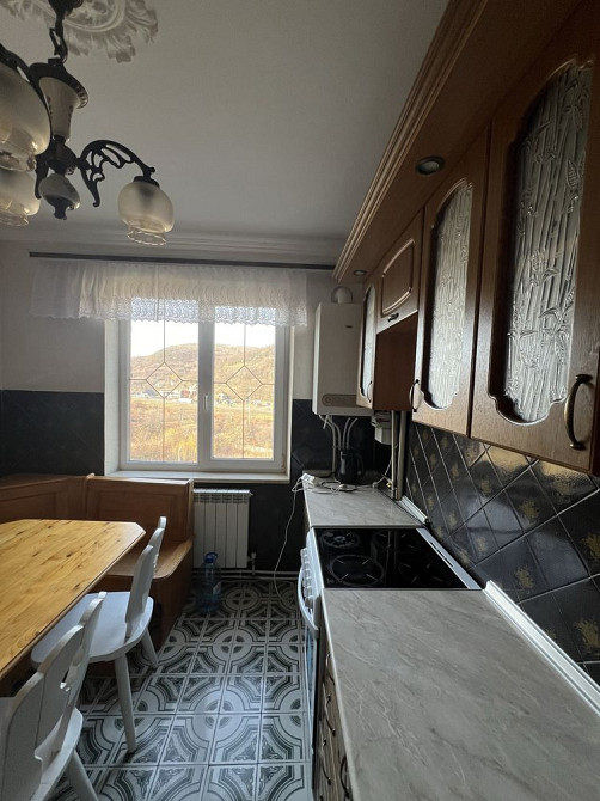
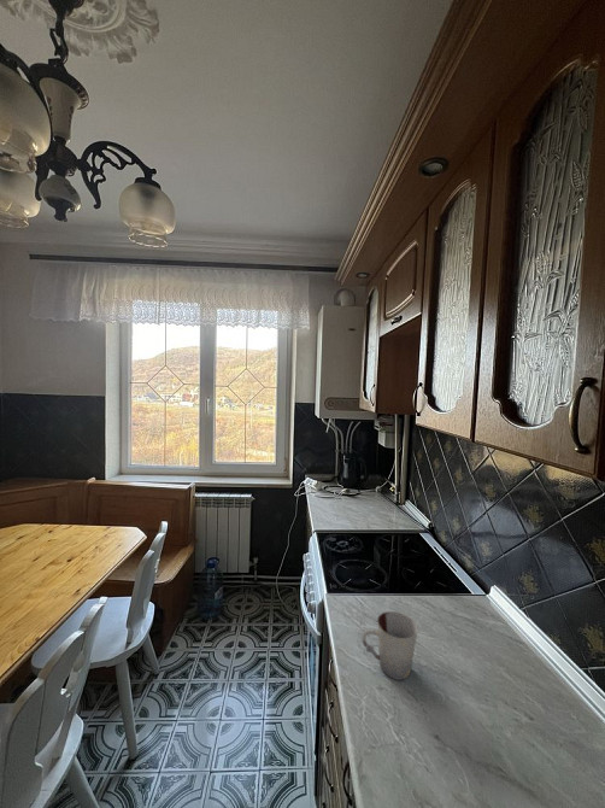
+ cup (388, 645)
